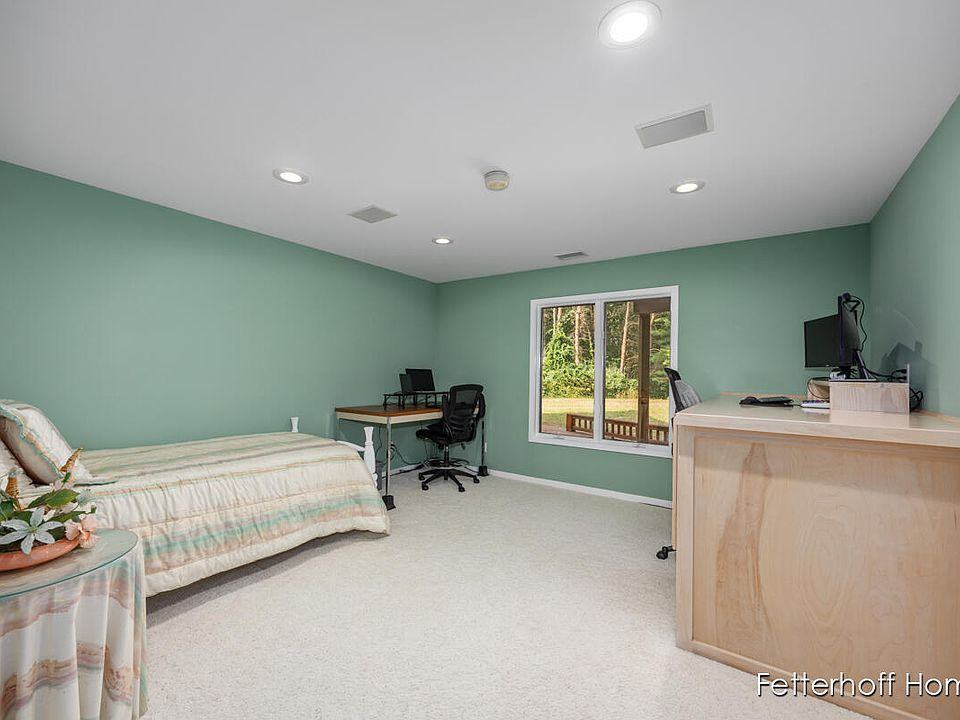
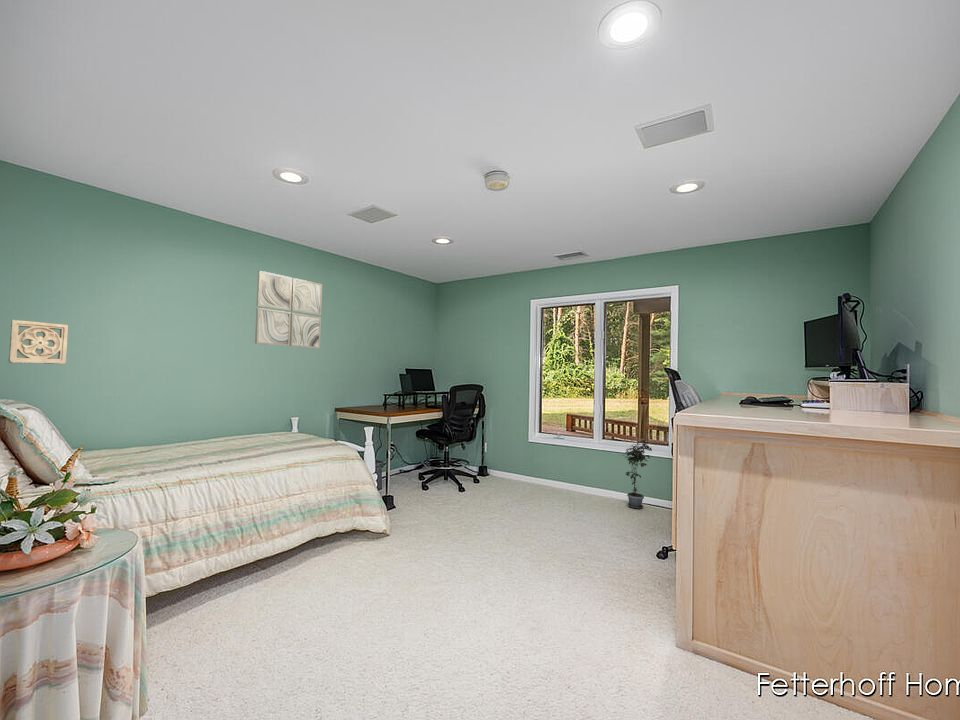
+ wall ornament (39, 343)
+ wall art (290, 310)
+ potted plant (636, 473)
